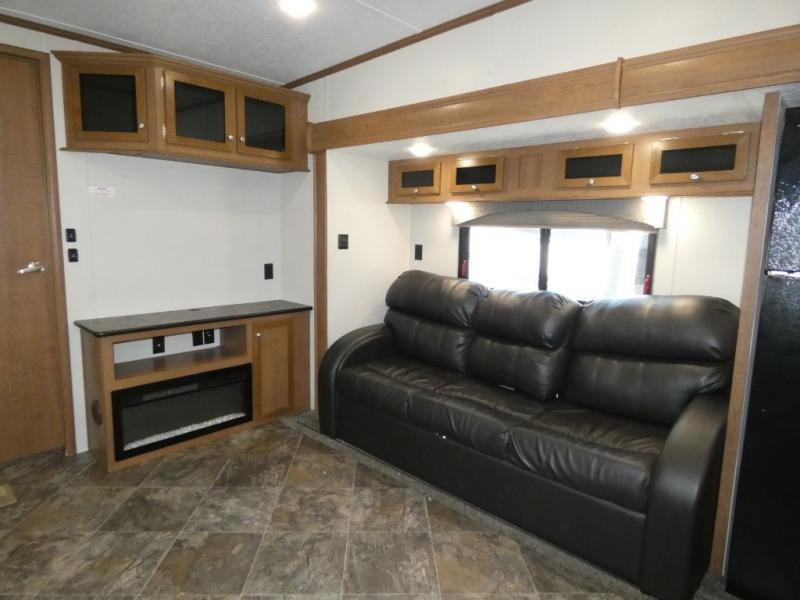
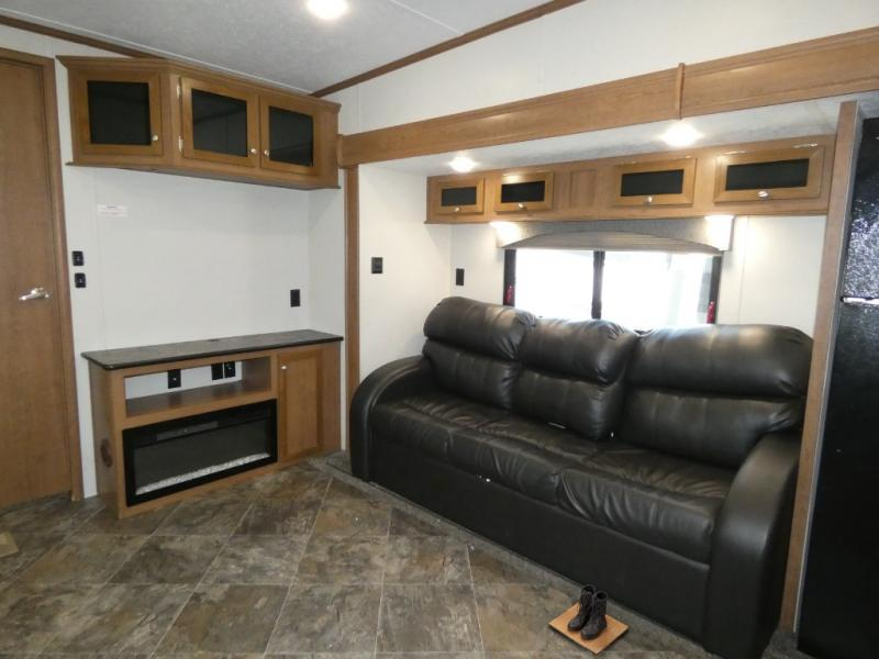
+ boots (589, 611)
